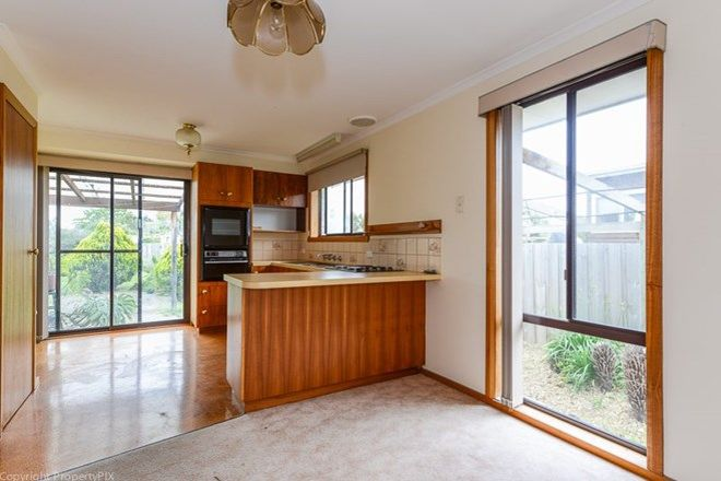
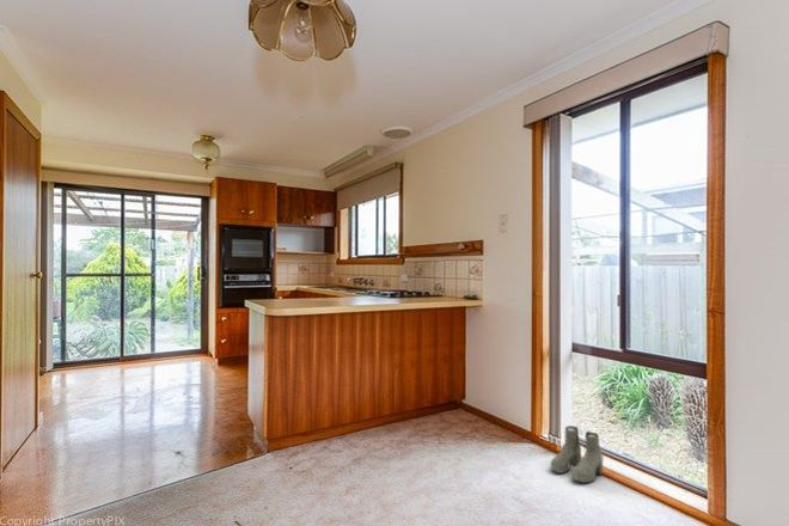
+ boots (576, 452)
